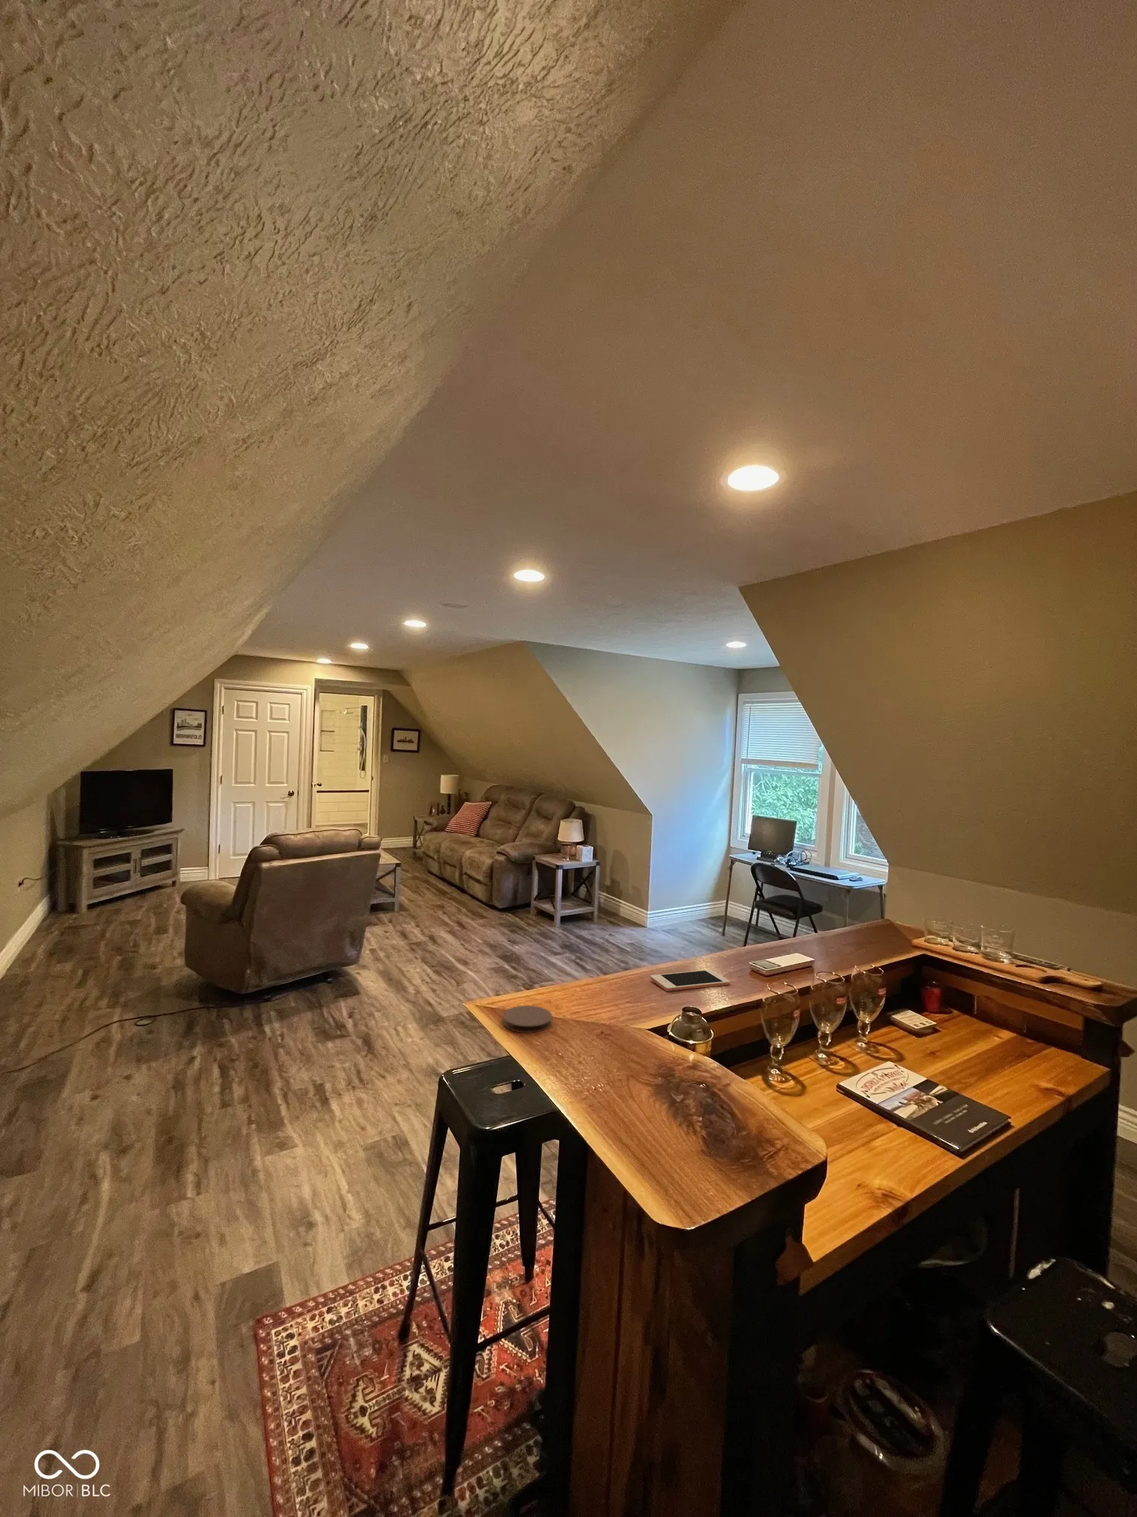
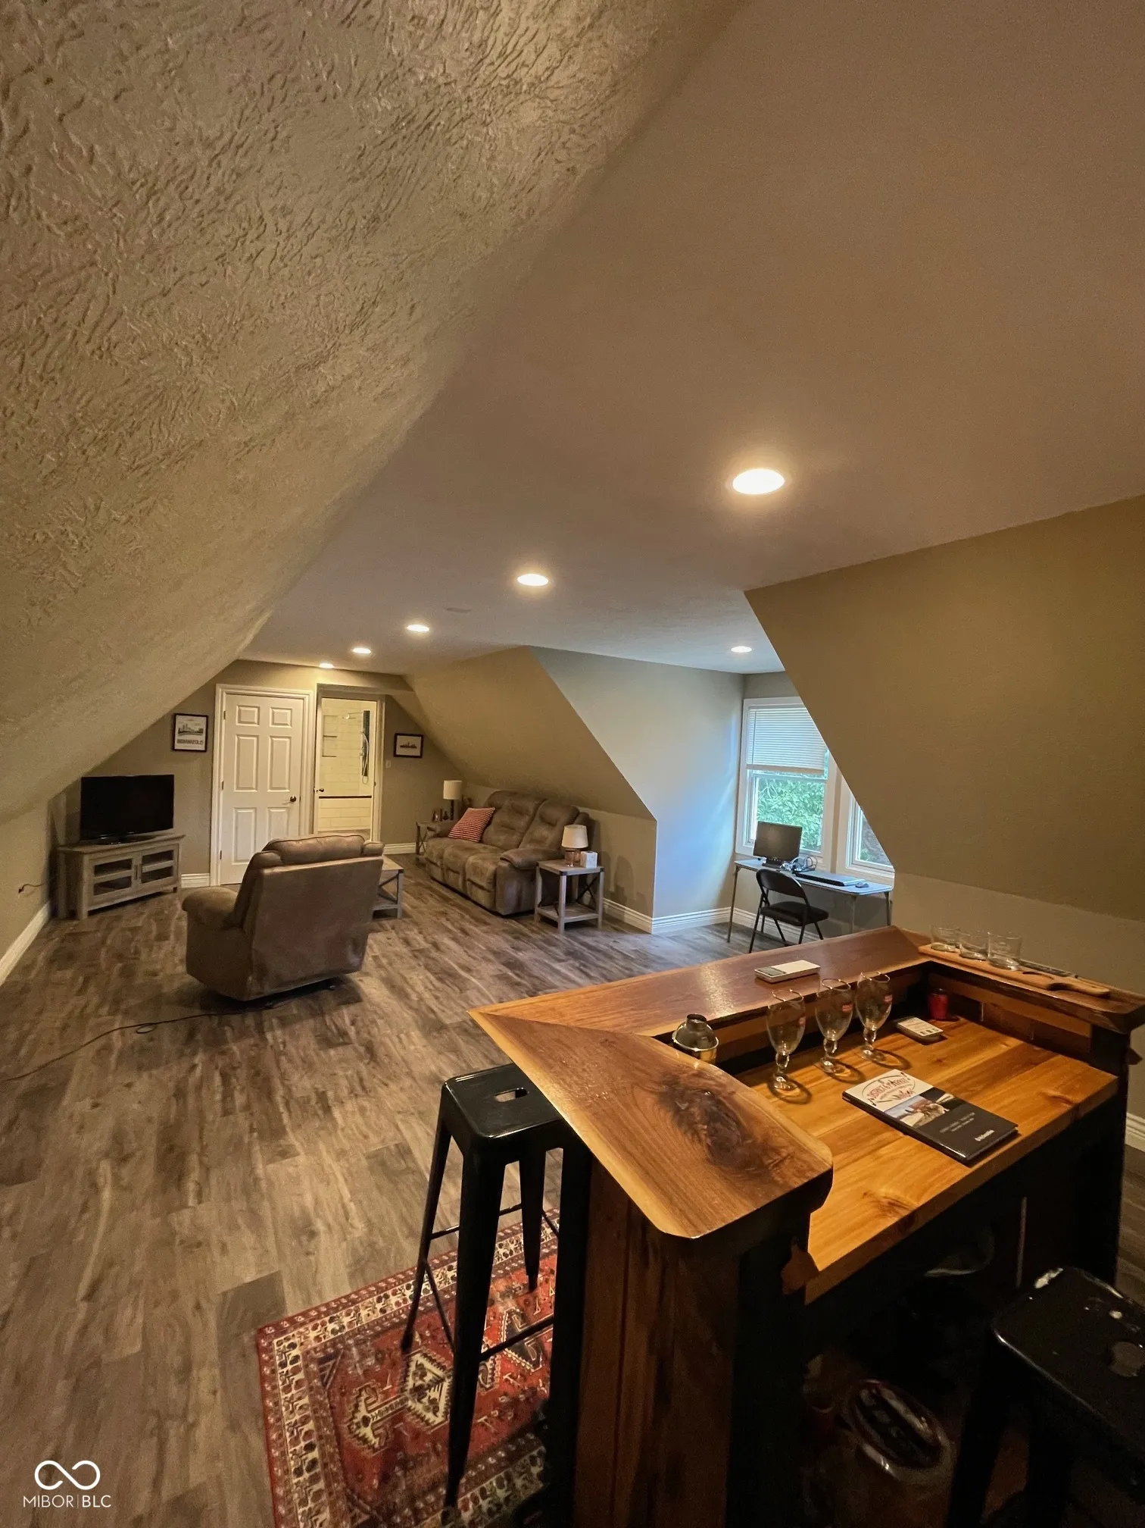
- coaster (527, 1018)
- cell phone (689, 979)
